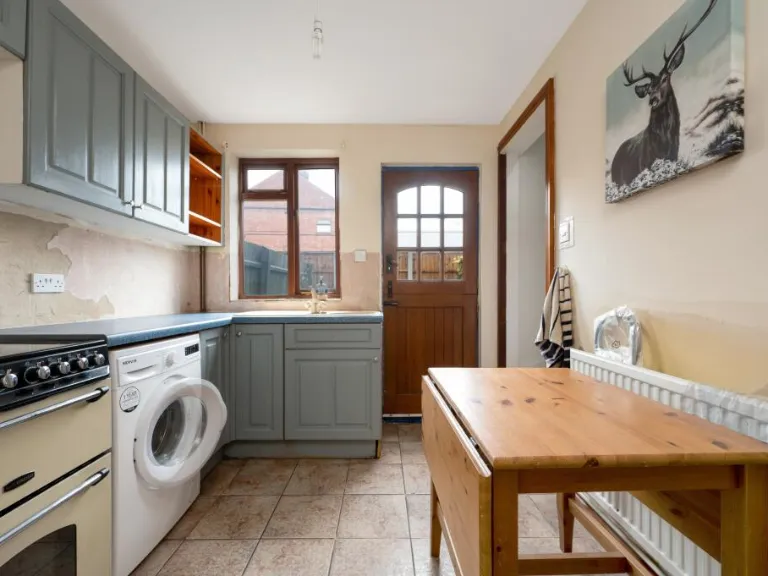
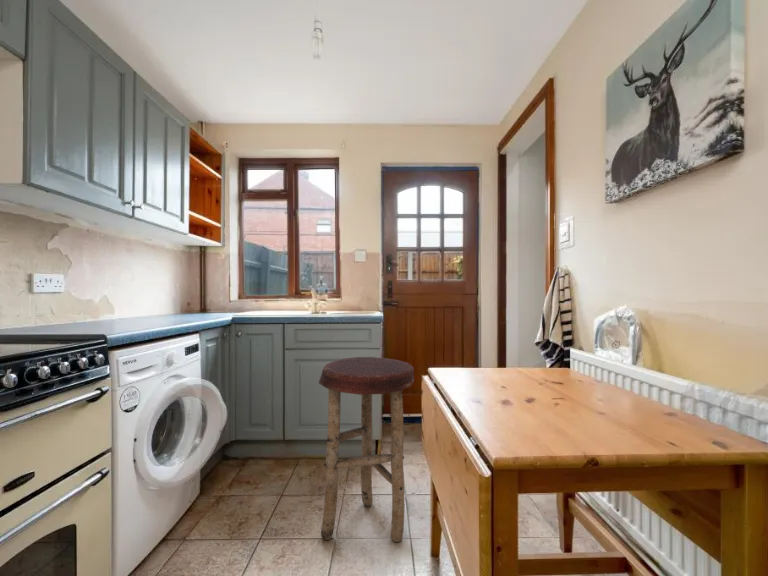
+ stool (367, 446)
